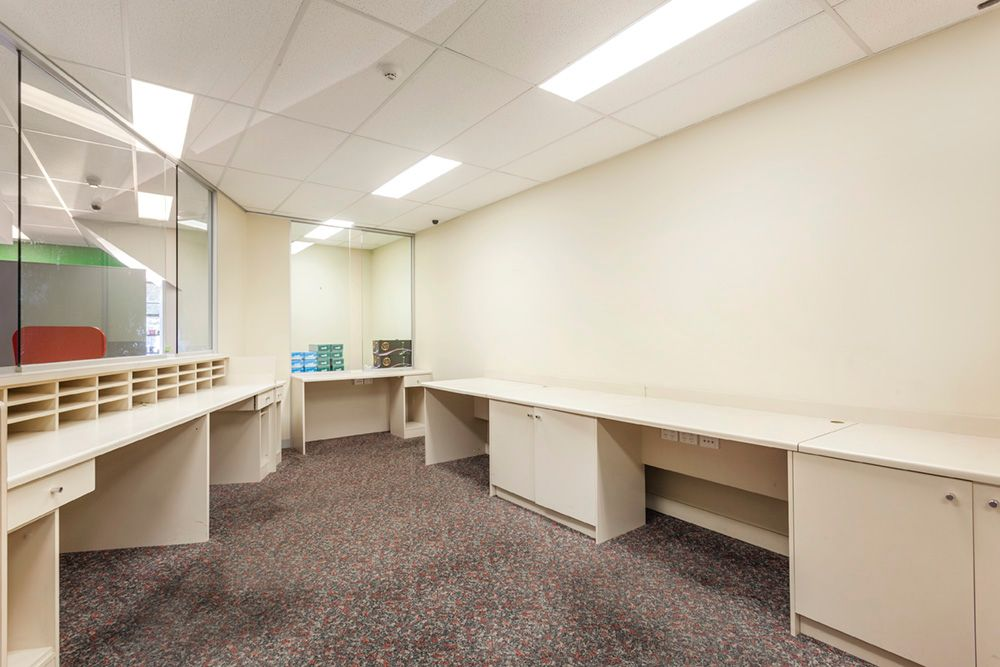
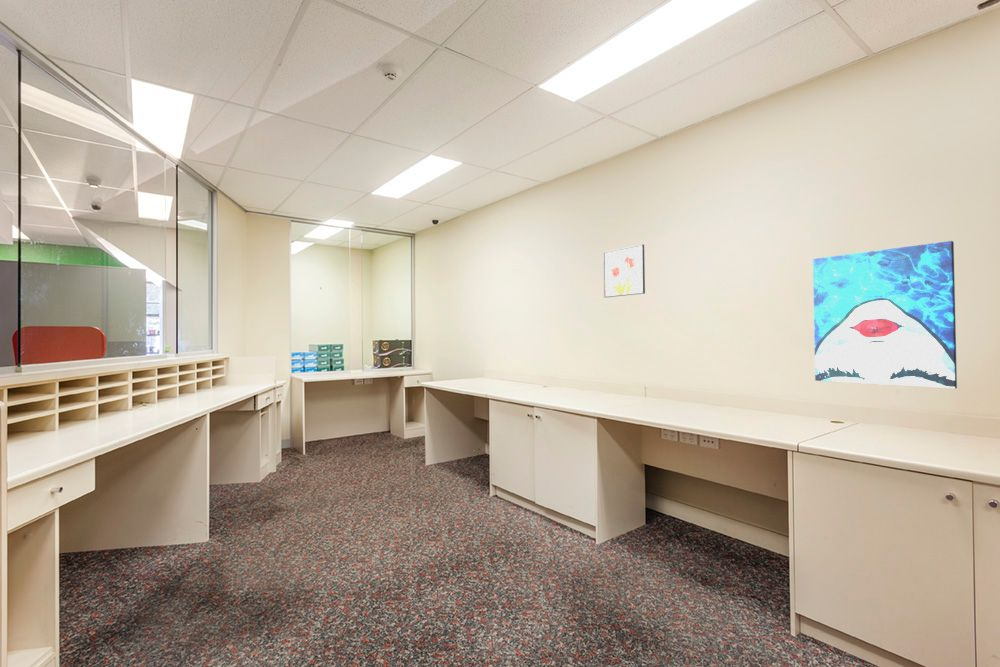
+ wall art (623, 272)
+ wall art (878, 317)
